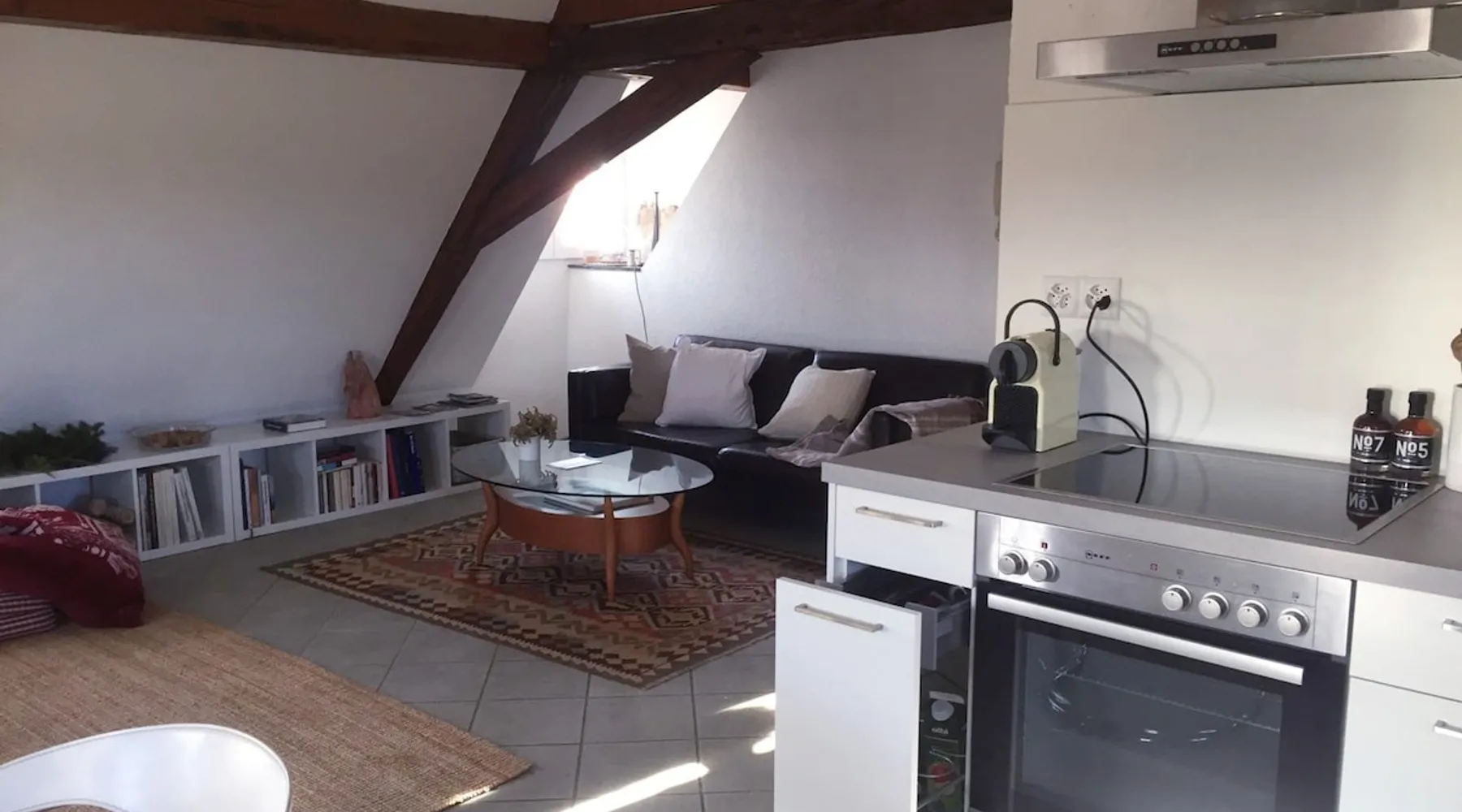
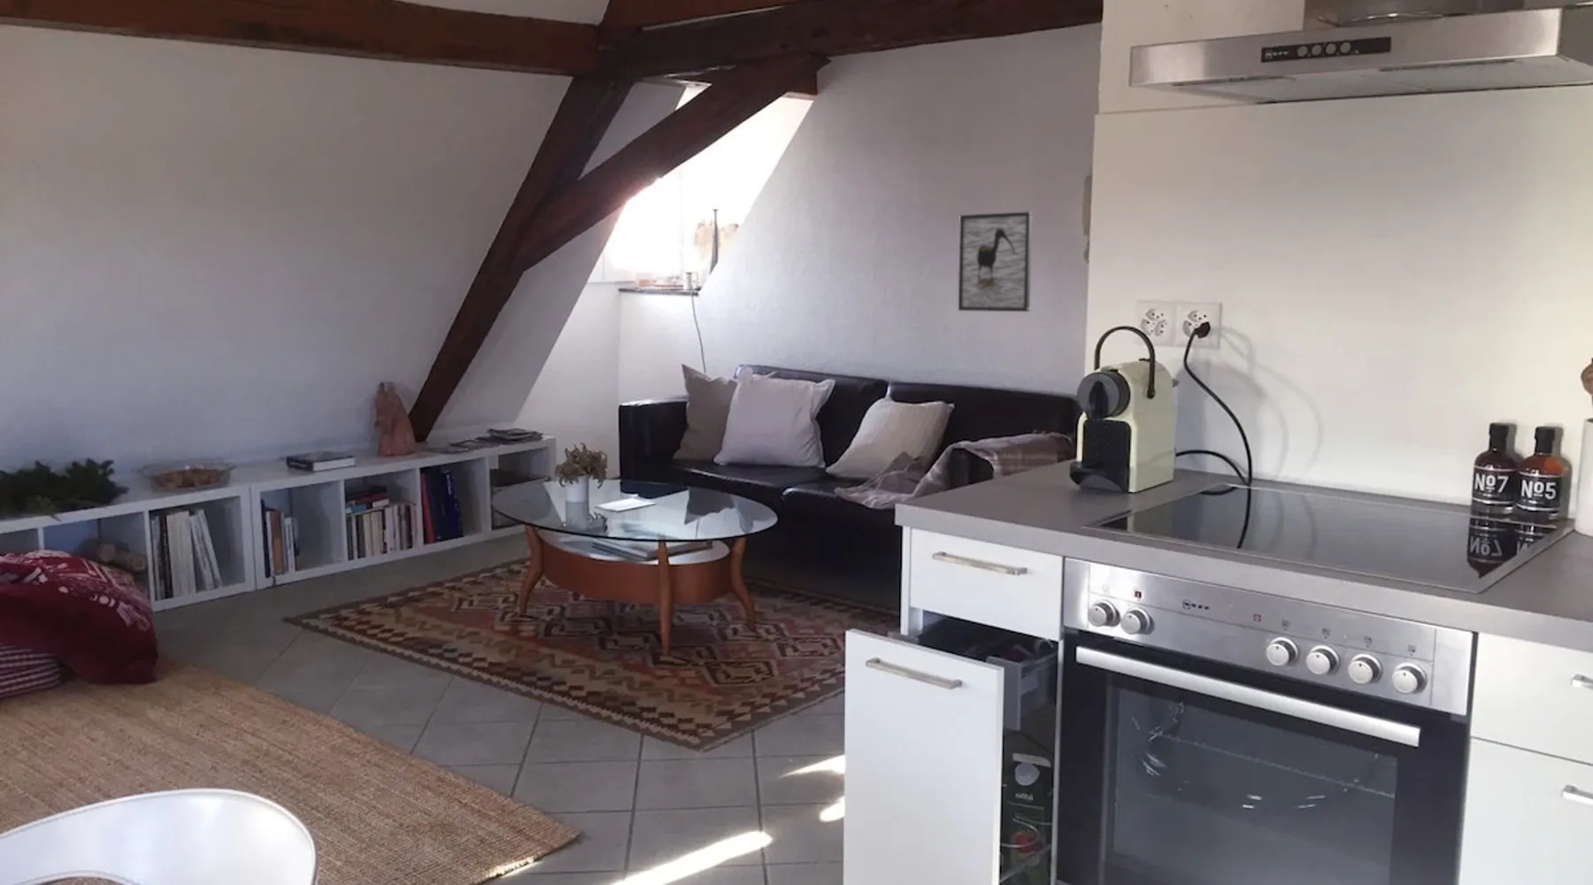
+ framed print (994, 262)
